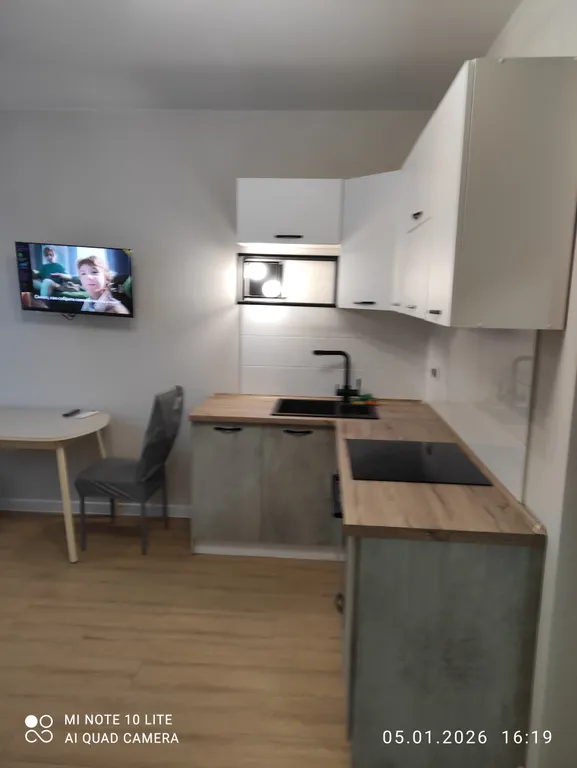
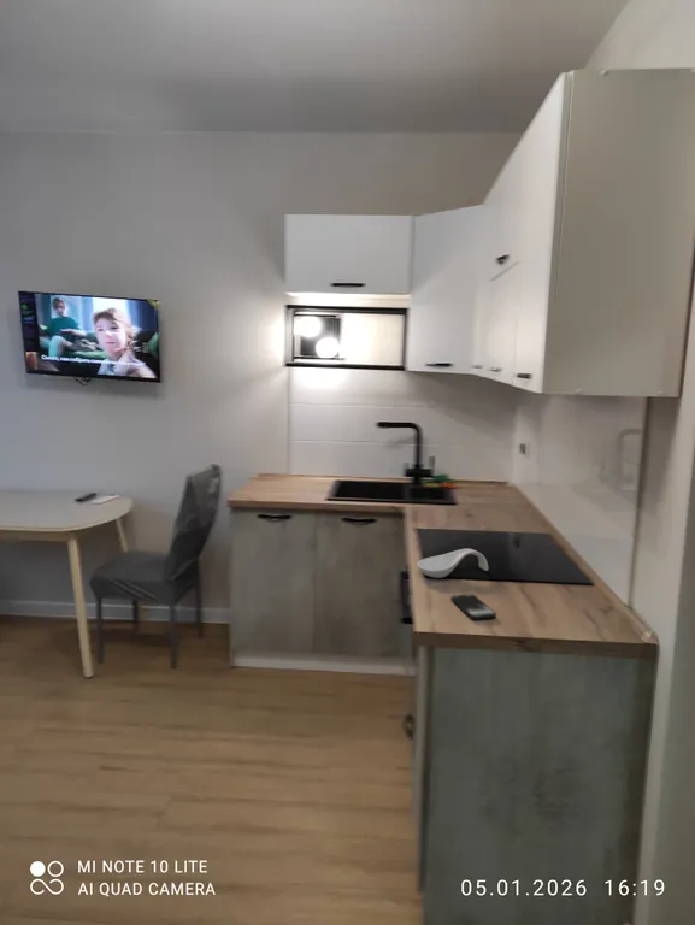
+ smartphone (472, 606)
+ spoon rest (452, 561)
